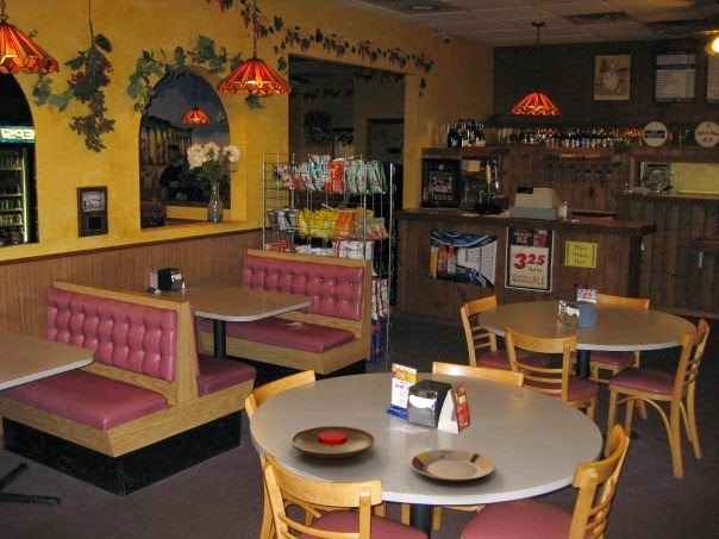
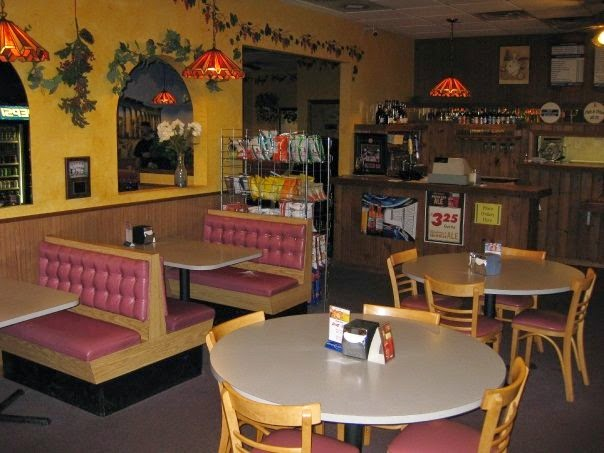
- plate (451, 466)
- plate (332, 443)
